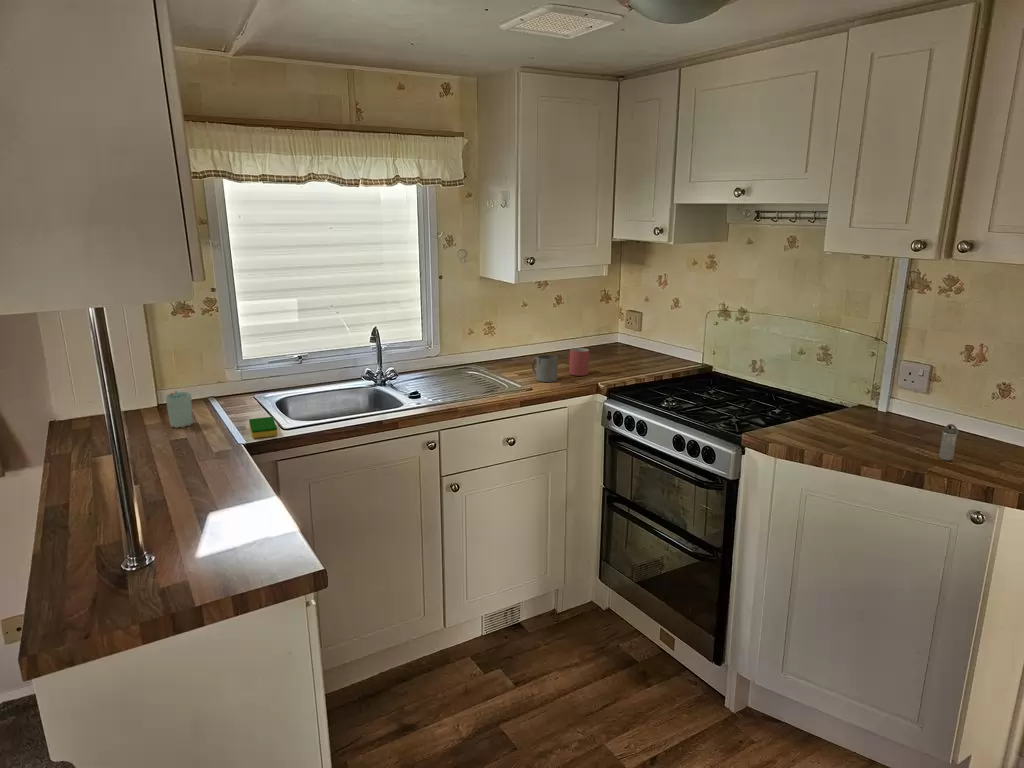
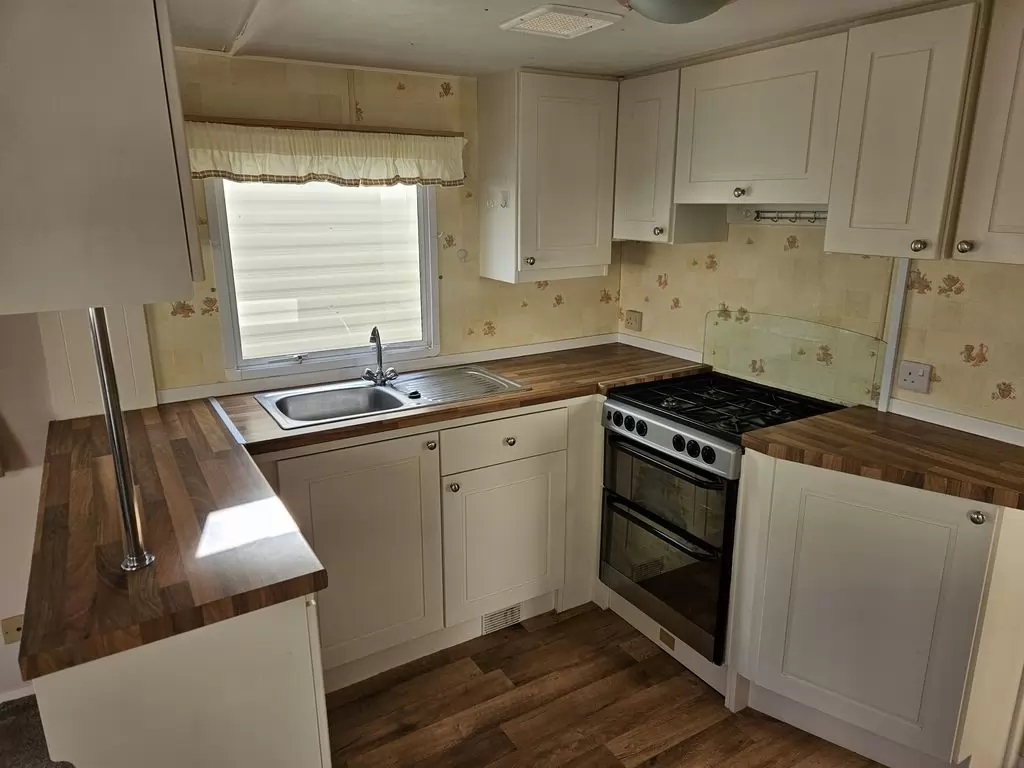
- dish sponge (263, 427)
- mug (543, 367)
- shaker (948, 442)
- cup (179, 406)
- mug (576, 360)
